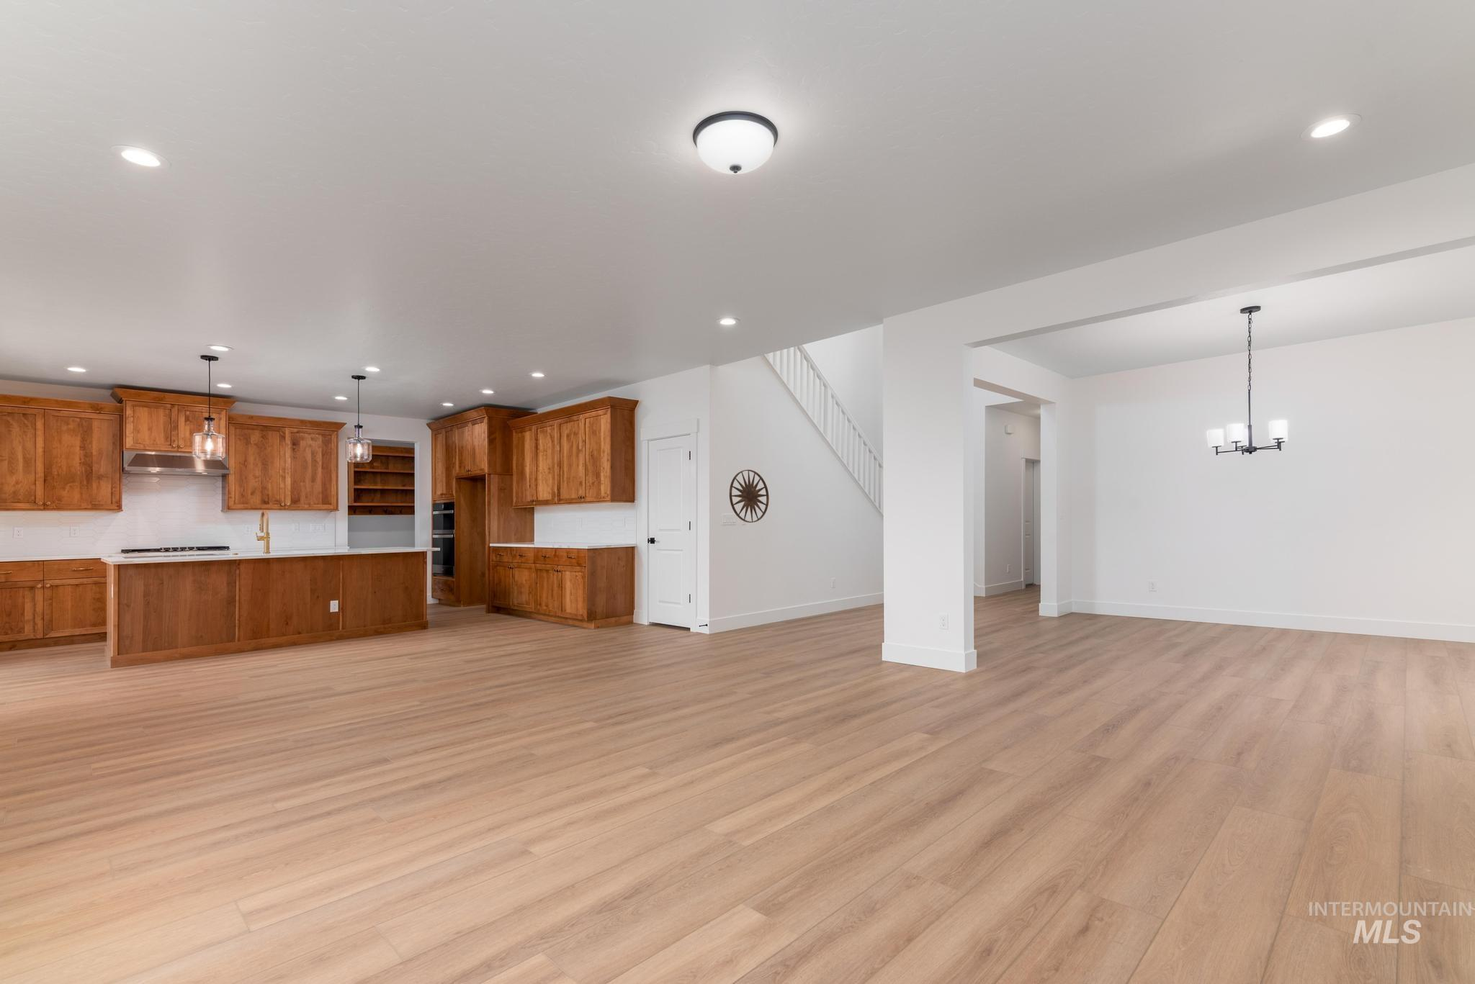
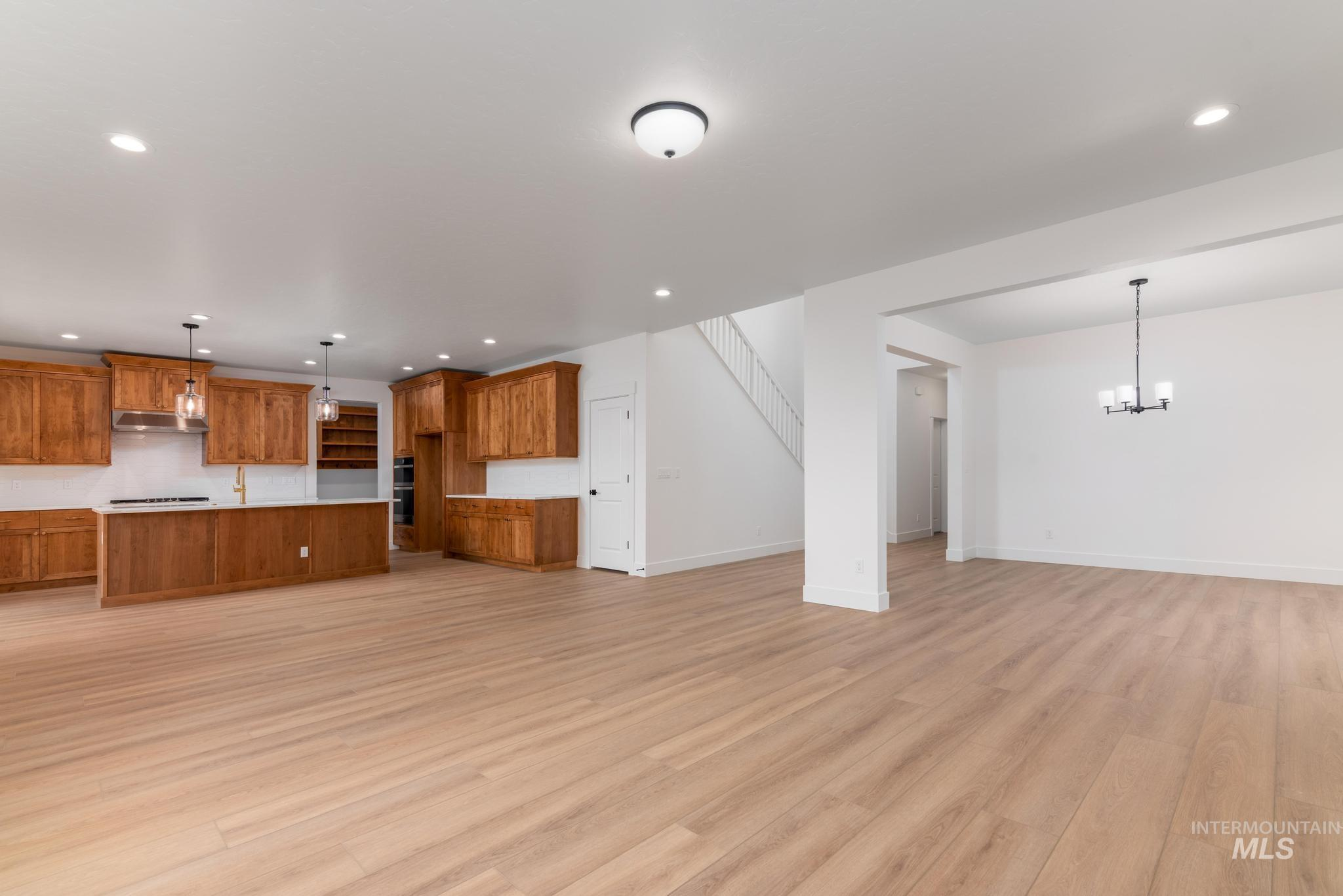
- wall art (749, 496)
